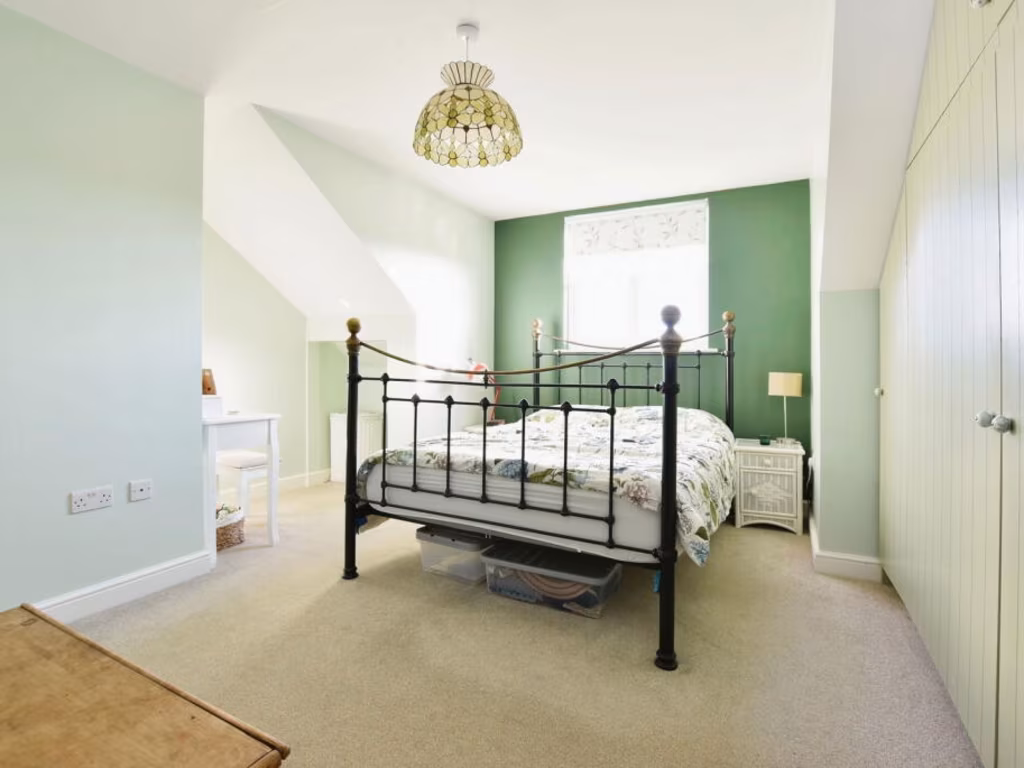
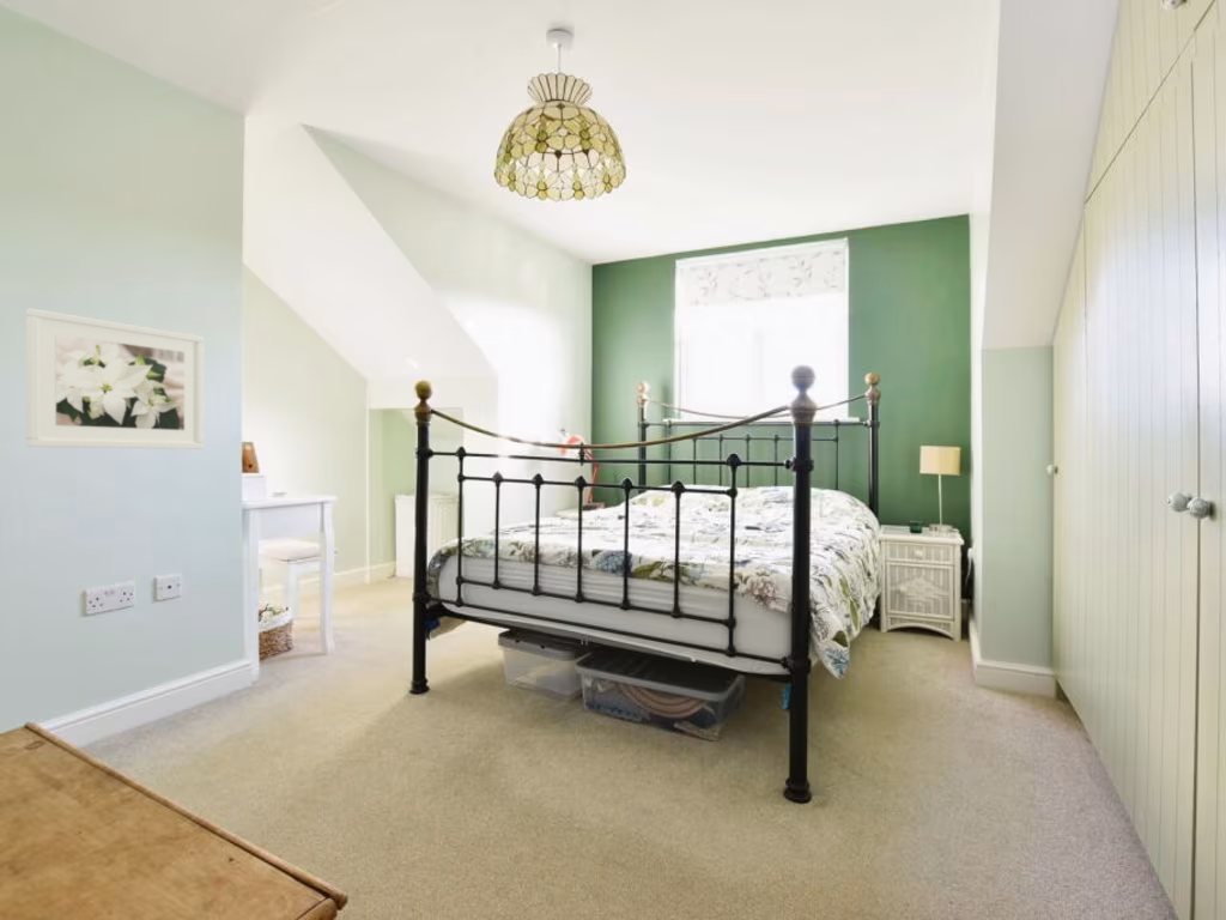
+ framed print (123, 386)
